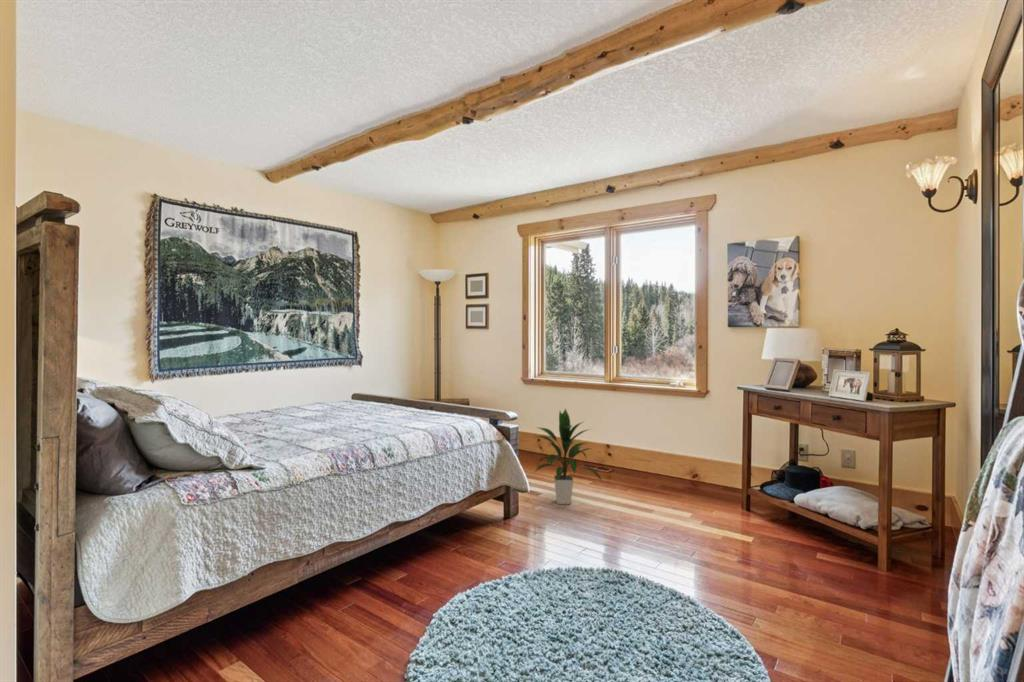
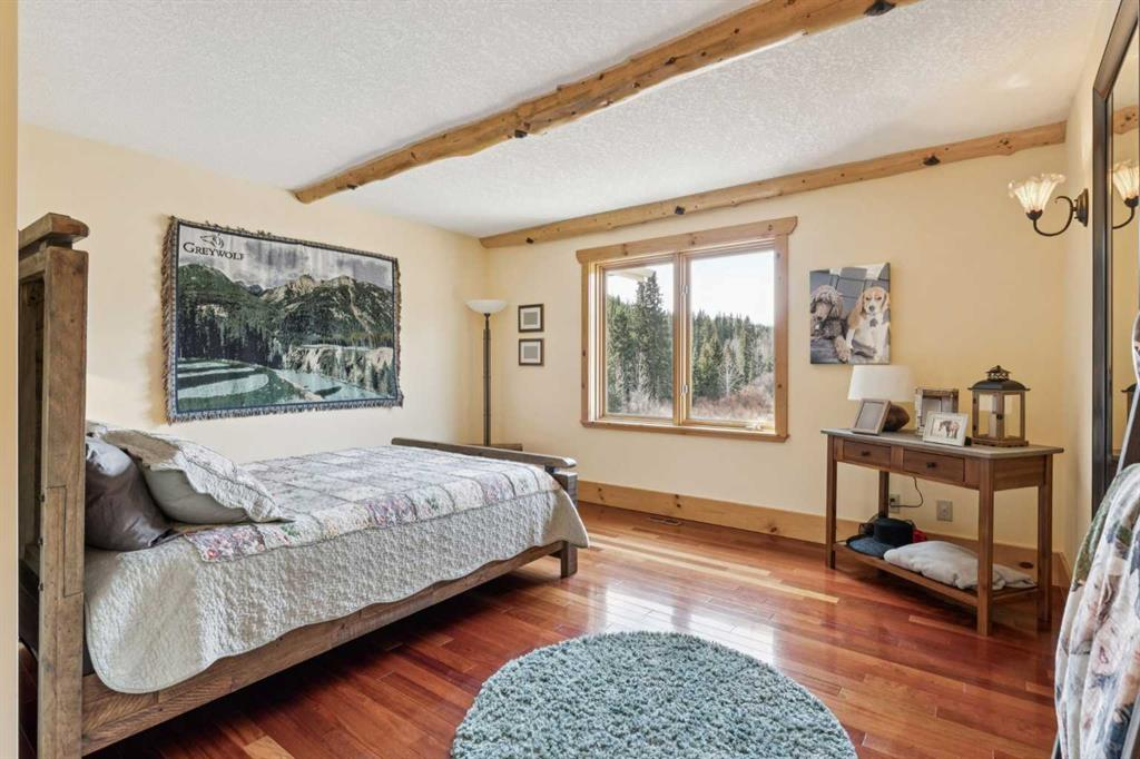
- indoor plant (565, 456)
